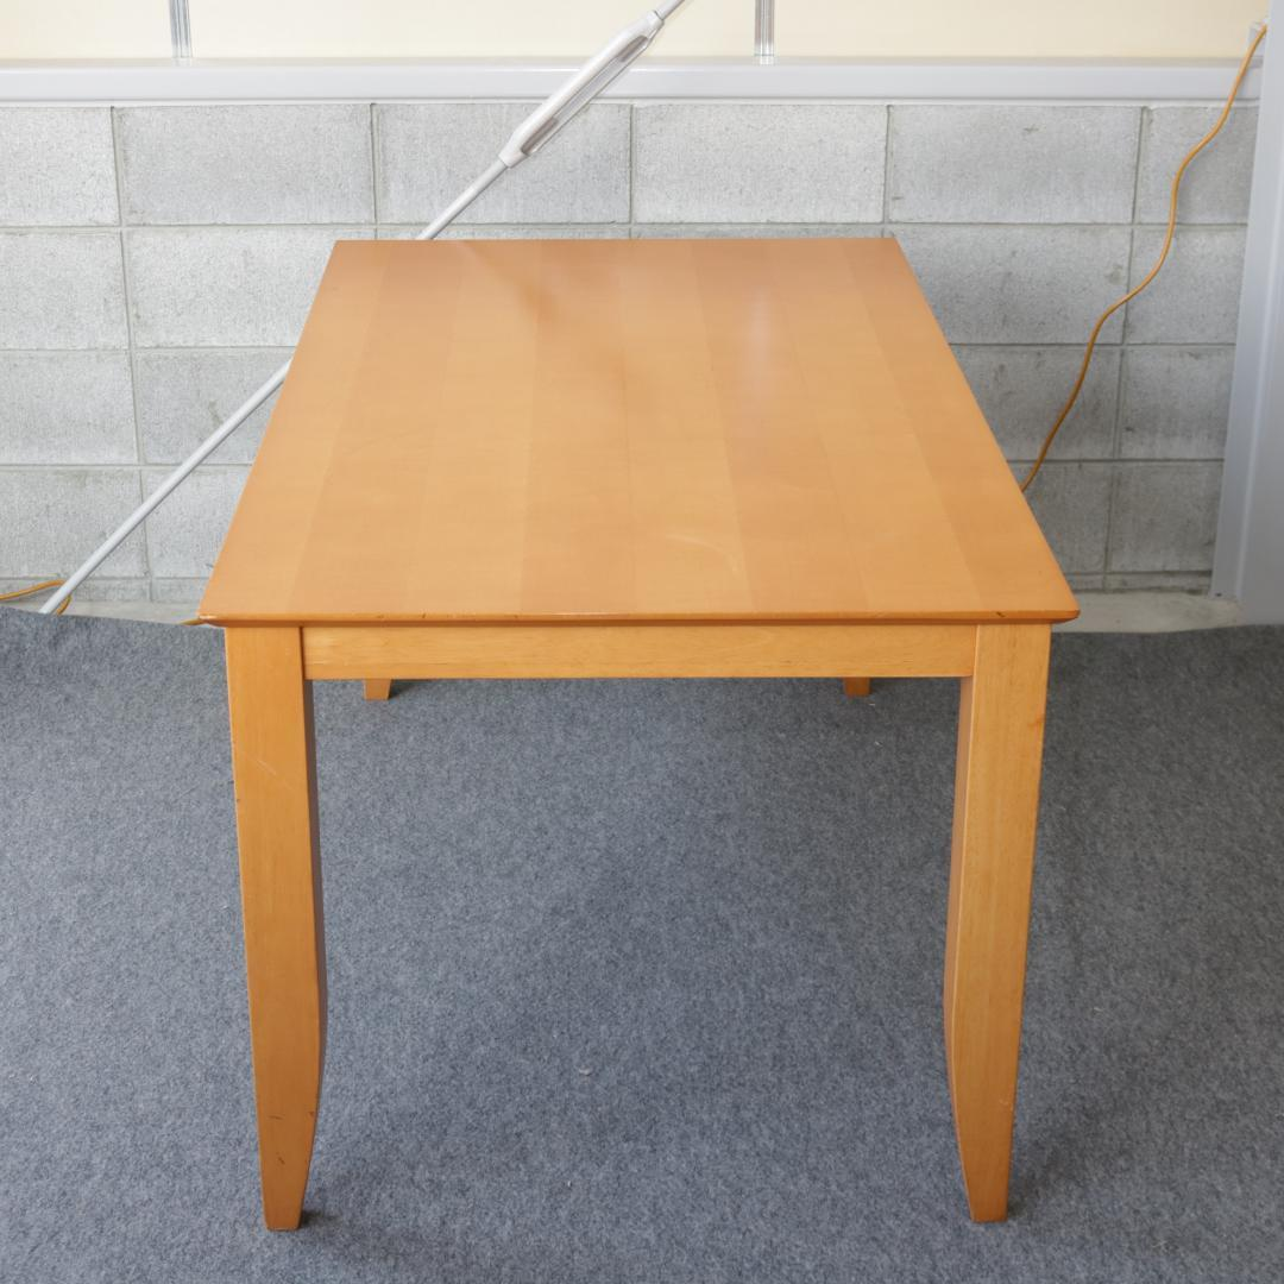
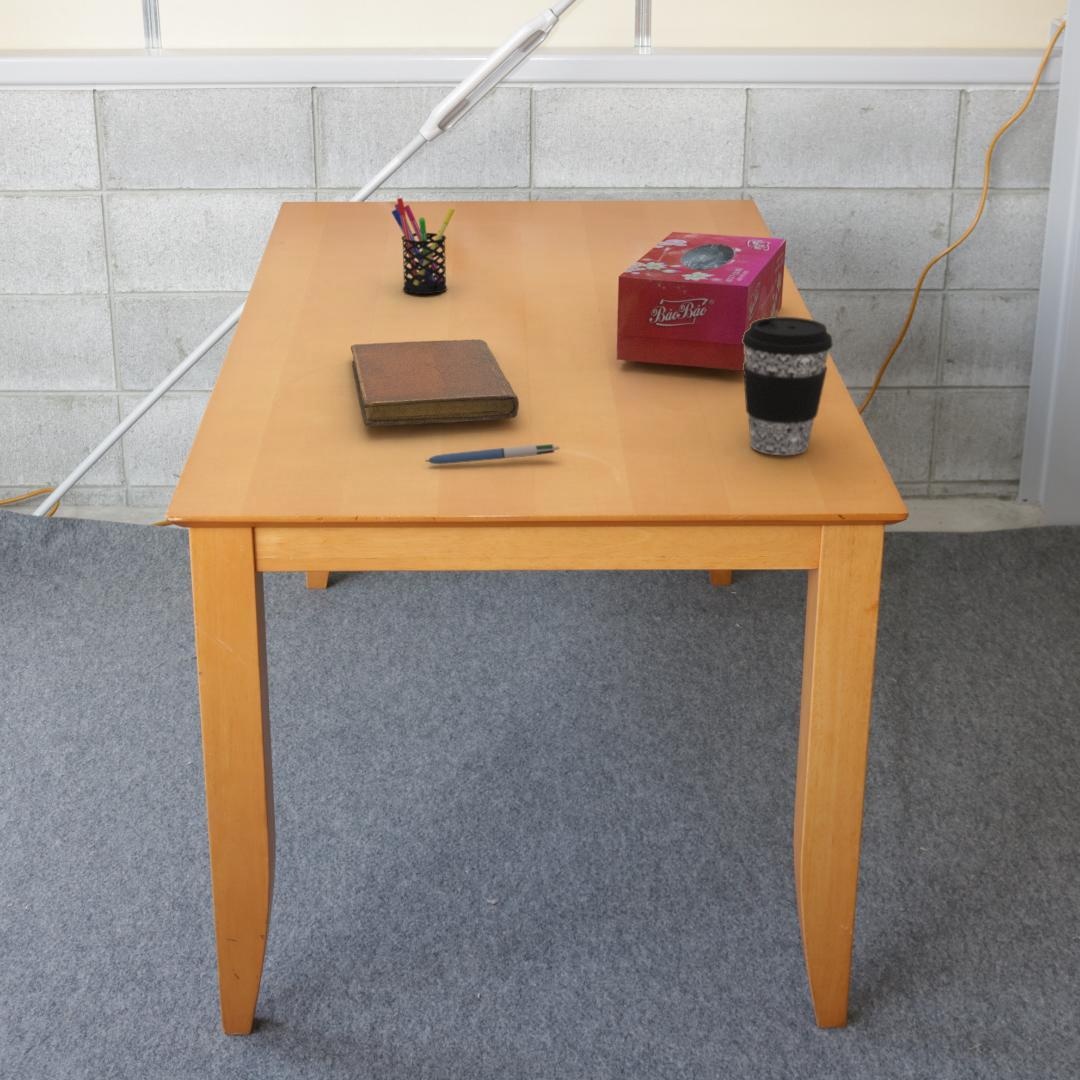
+ notebook (430, 379)
+ pen holder (421, 245)
+ tissue box (705, 296)
+ pen (492, 453)
+ coffee cup (783, 386)
